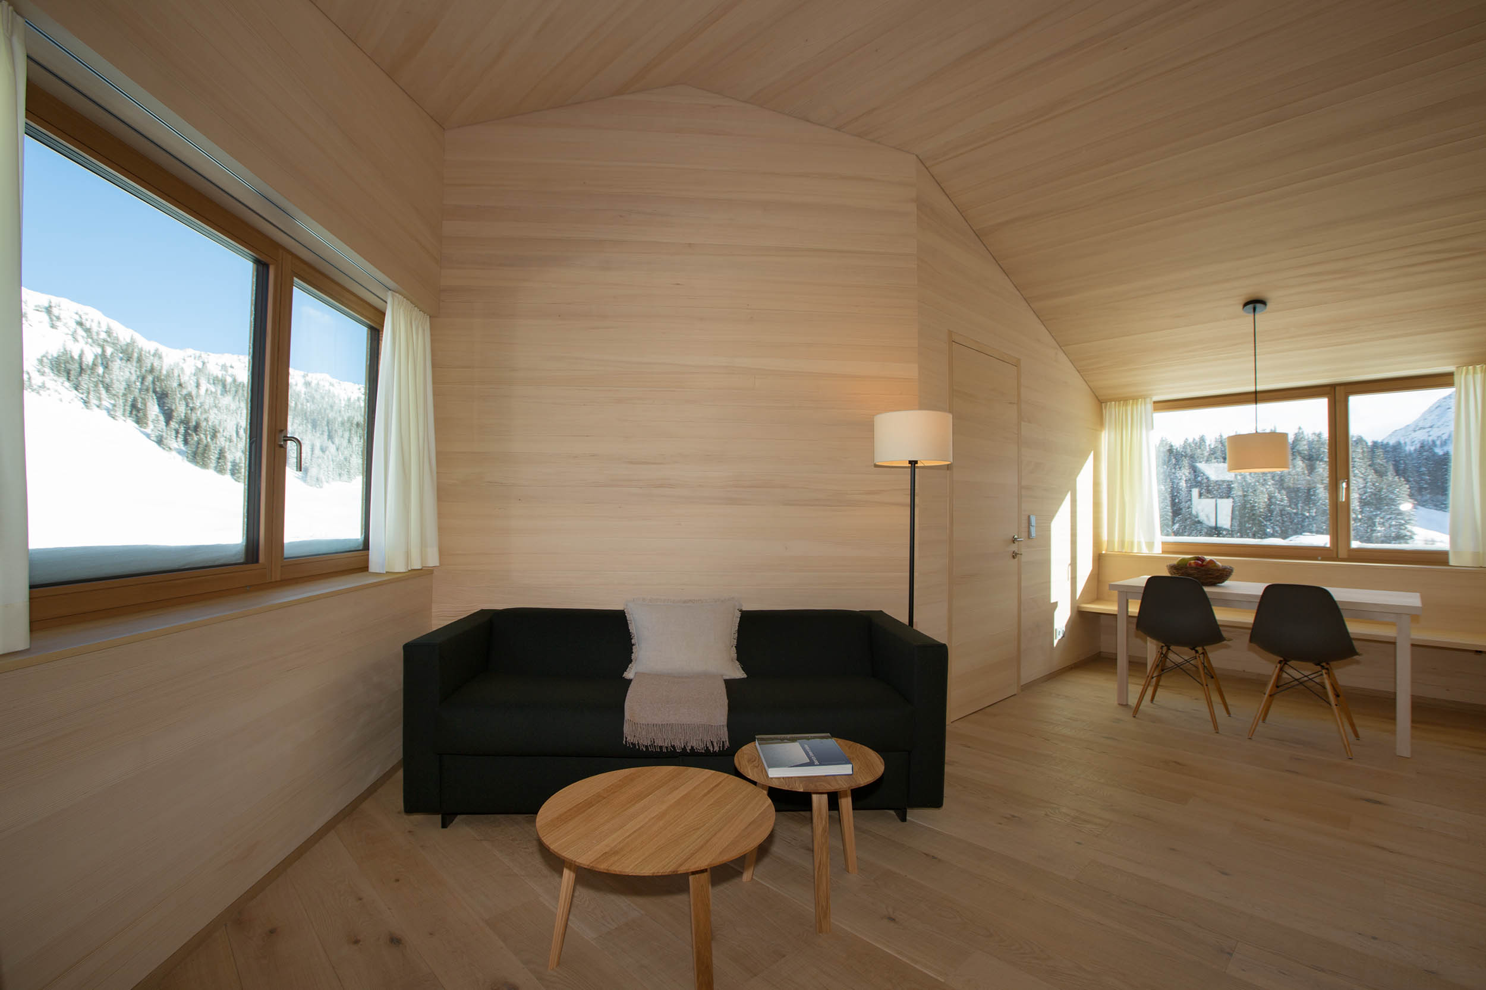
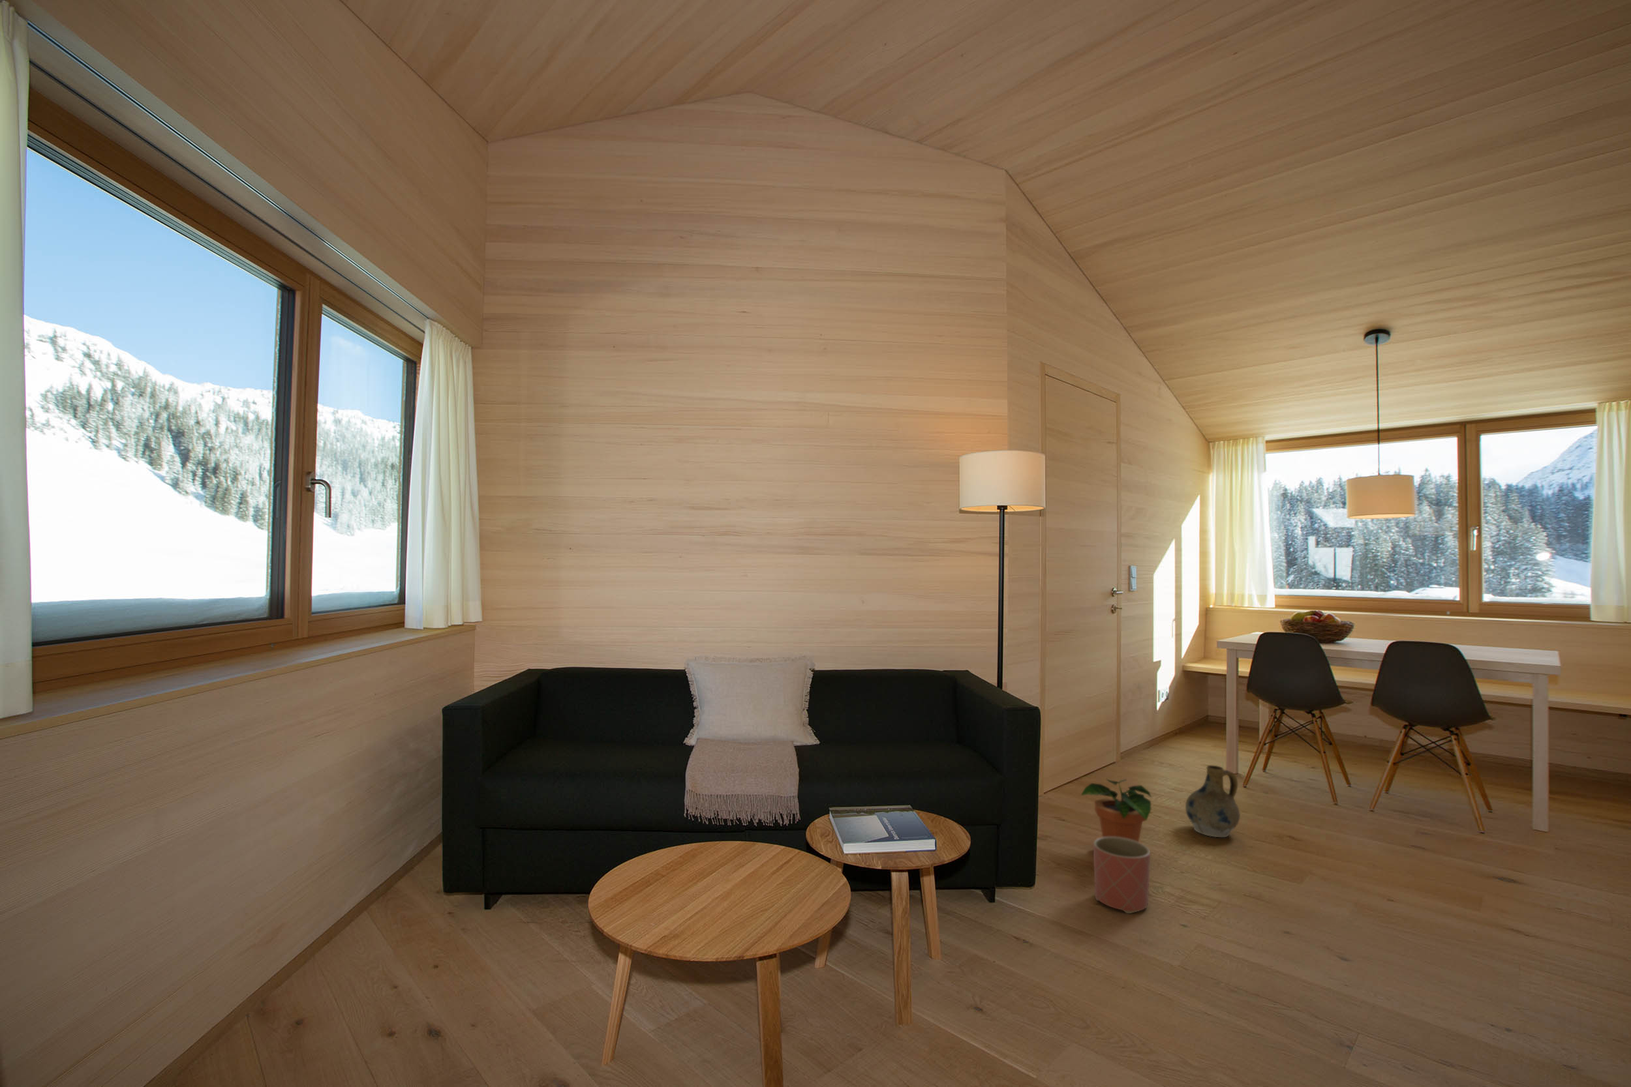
+ ceramic jug (1212, 798)
+ planter (1121, 873)
+ potted plant (1120, 821)
